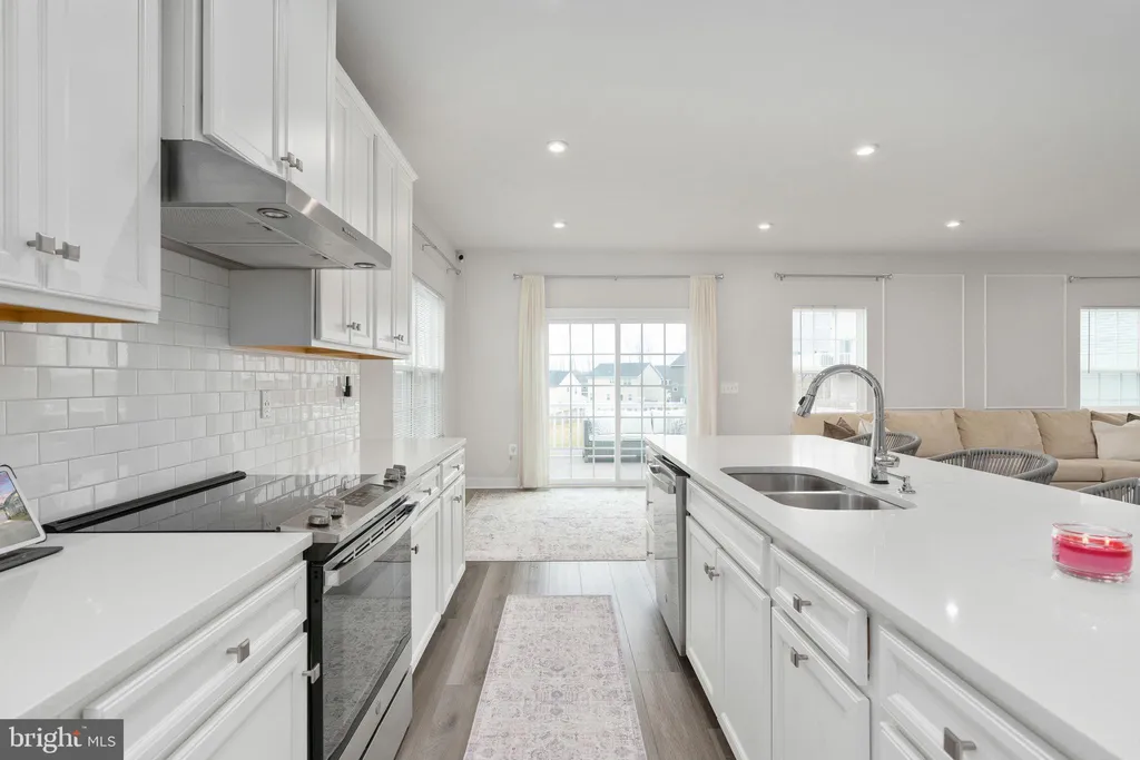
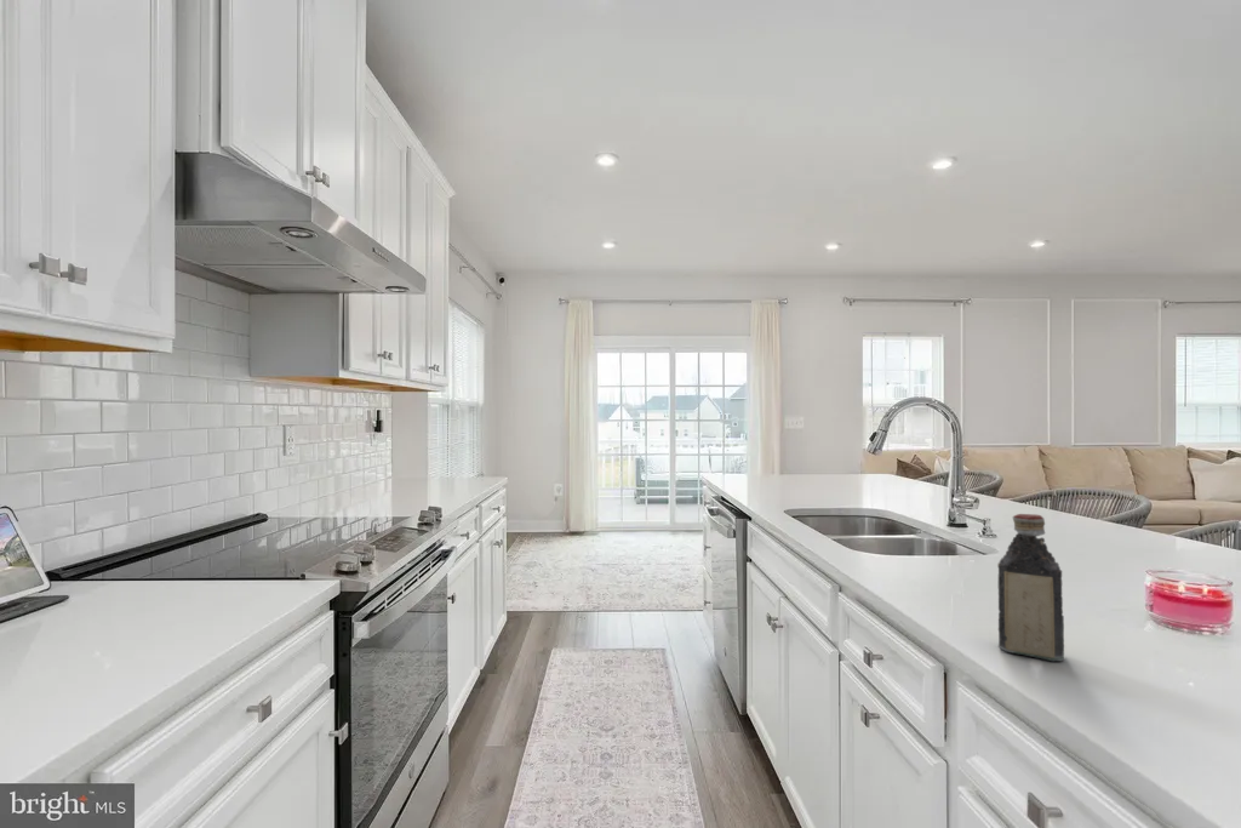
+ bottle (1030, 583)
